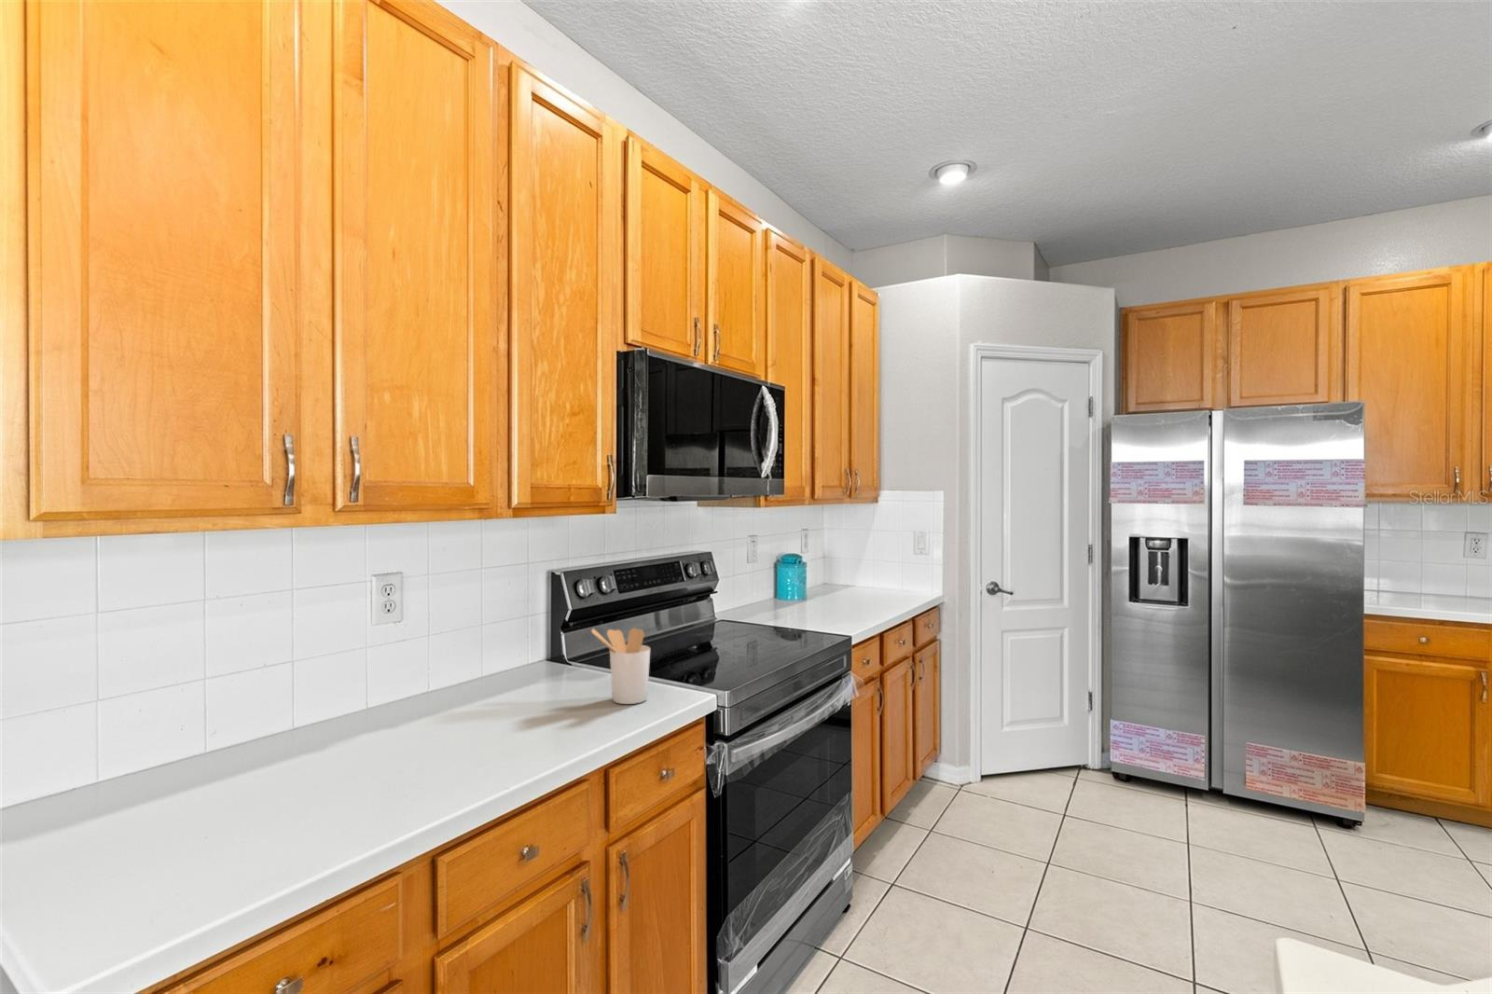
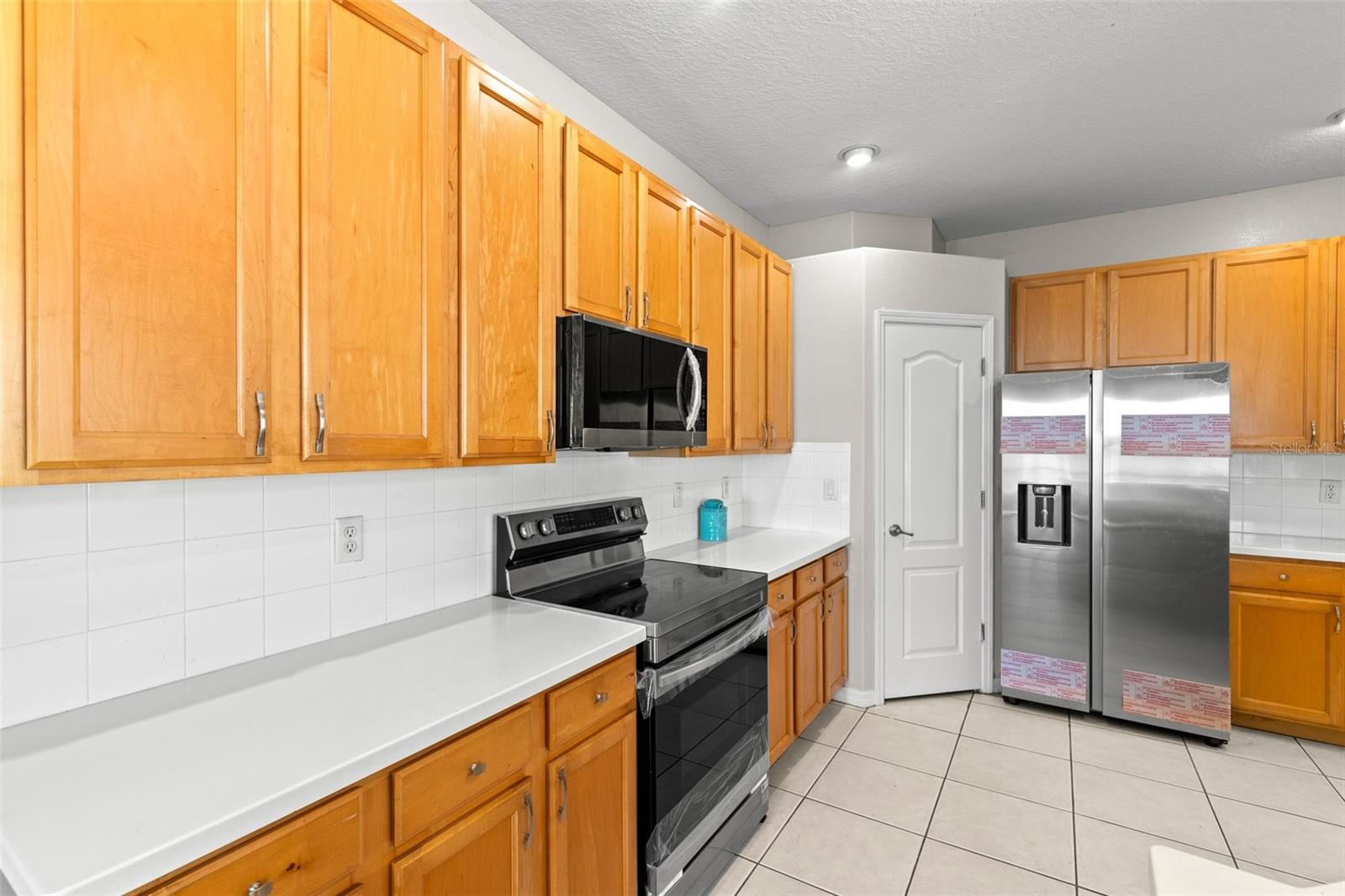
- utensil holder (619, 662)
